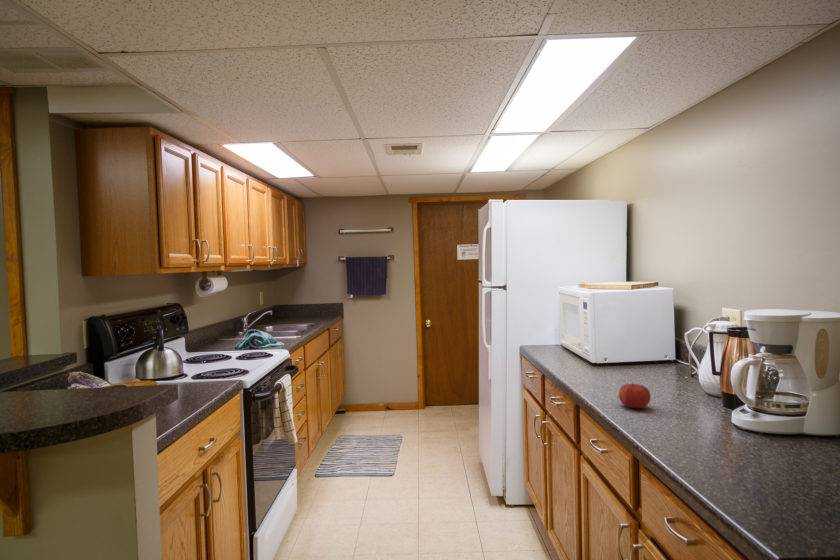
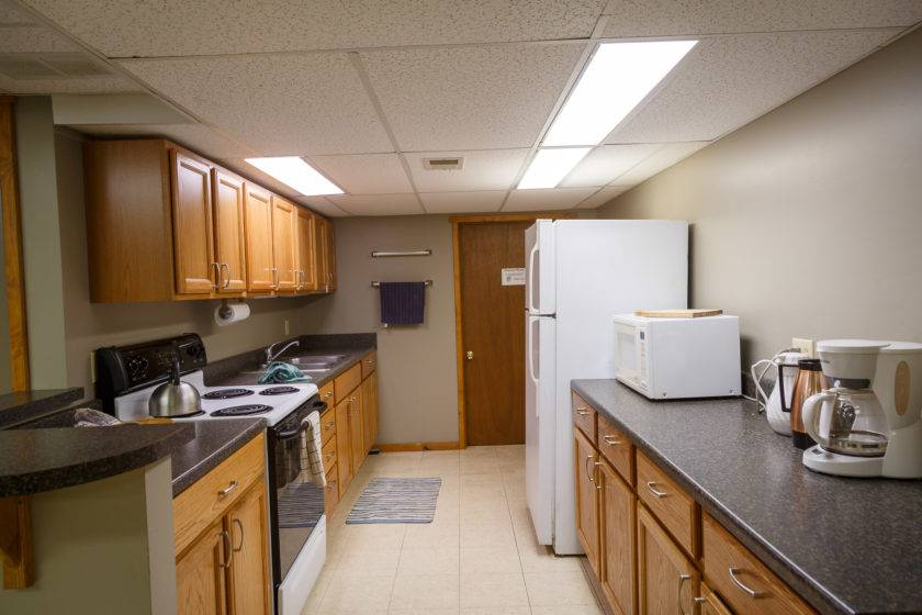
- fruit (634, 394)
